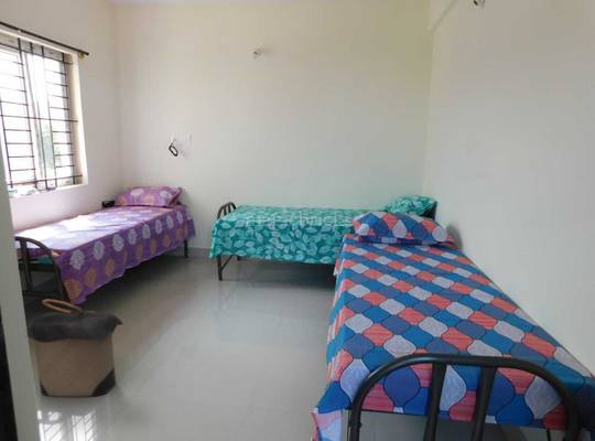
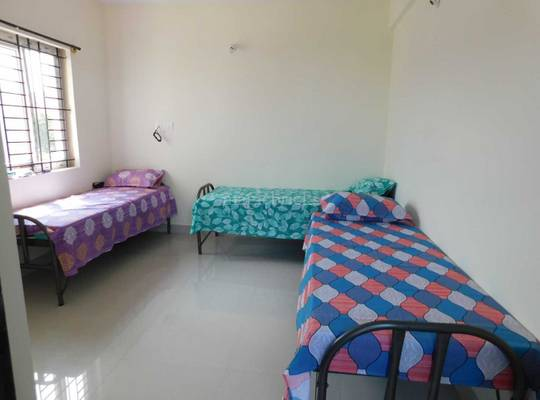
- laundry hamper (77, 341)
